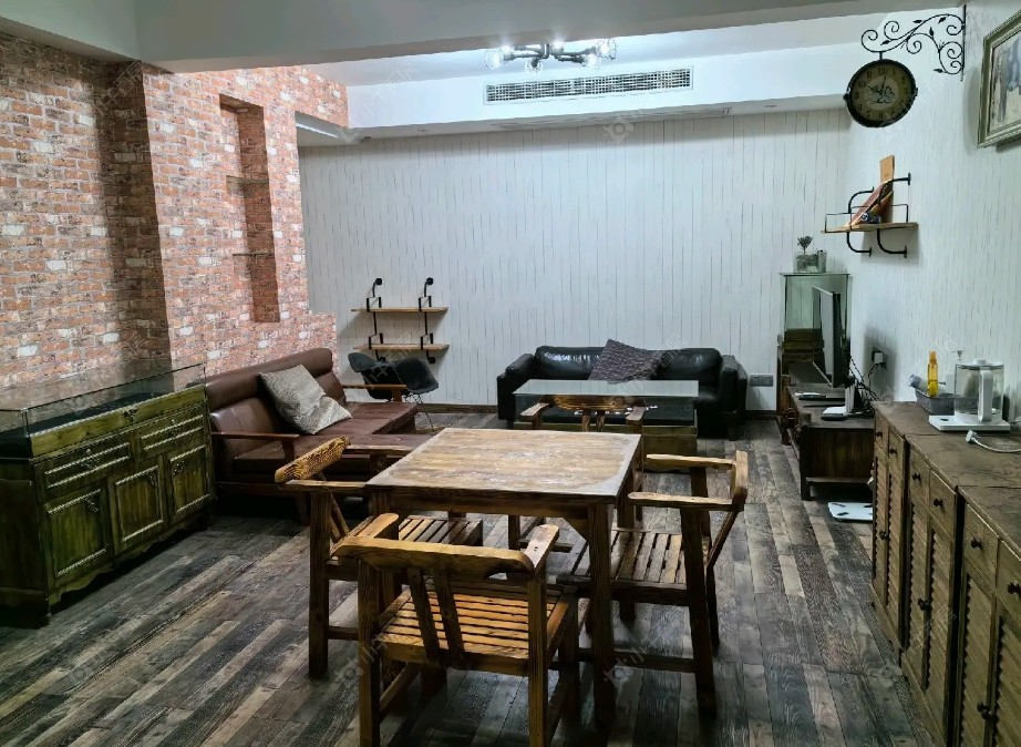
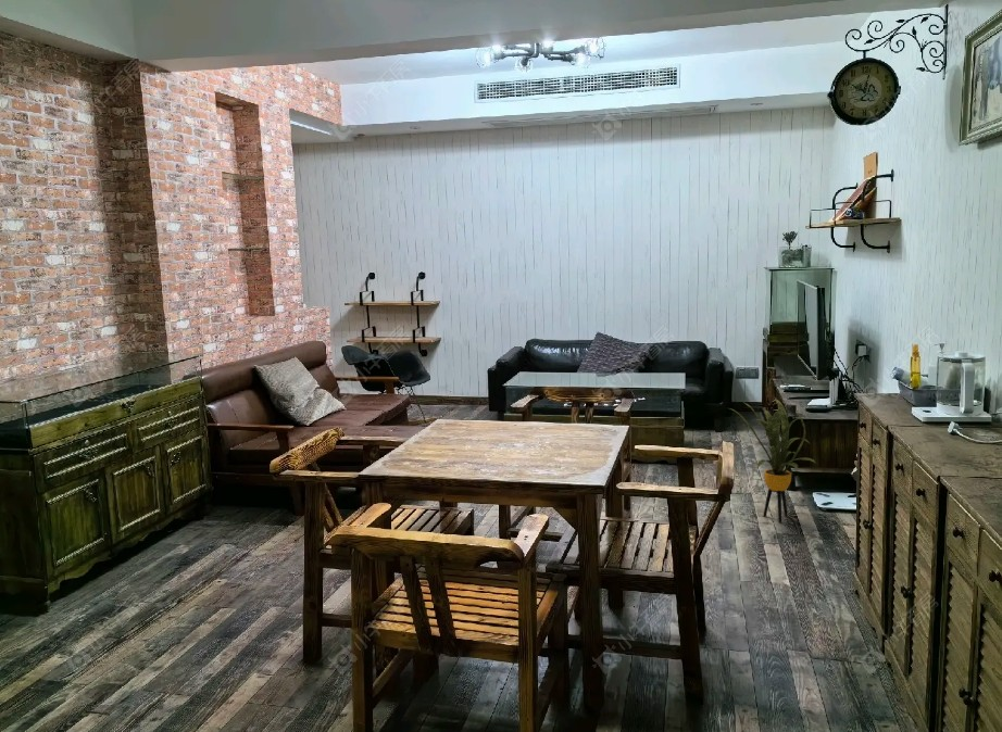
+ house plant (773, 459)
